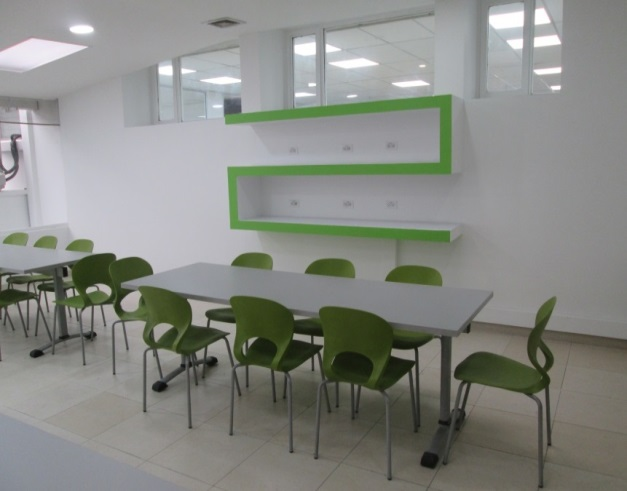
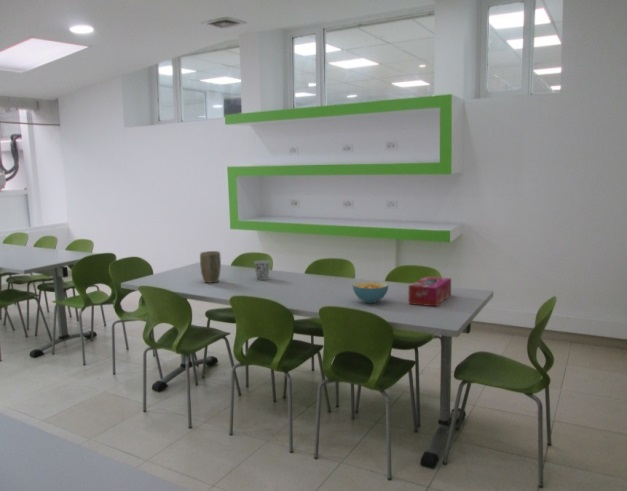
+ tissue box (430, 290)
+ cup (262, 270)
+ cereal bowl (370, 293)
+ plant pot (210, 266)
